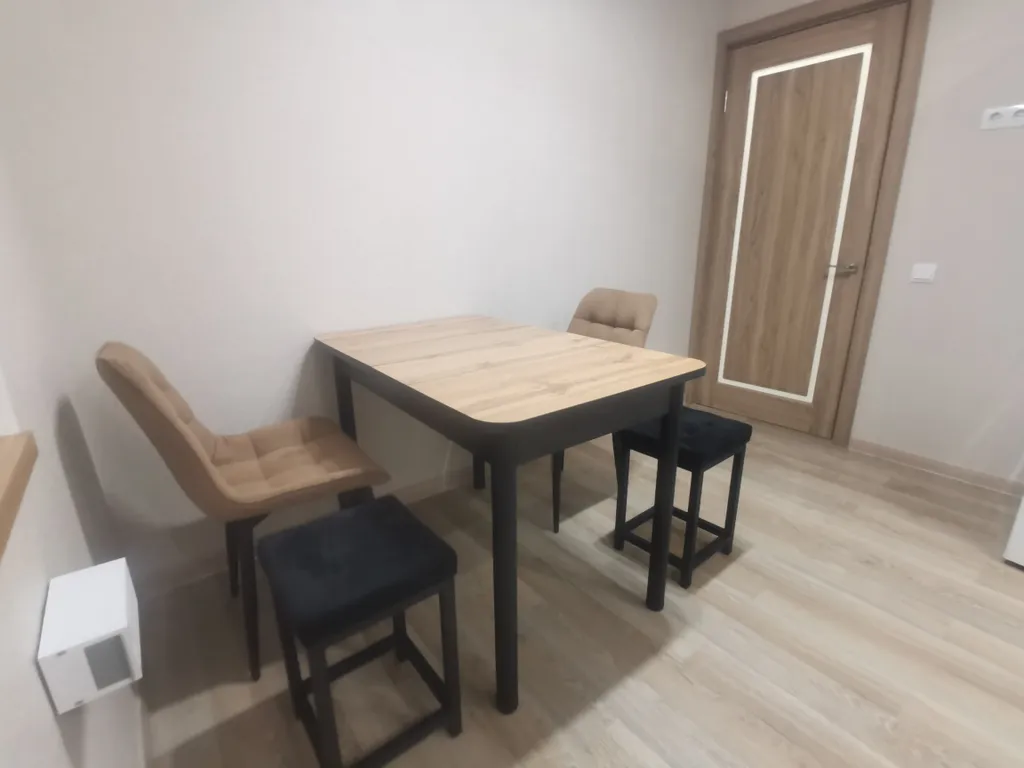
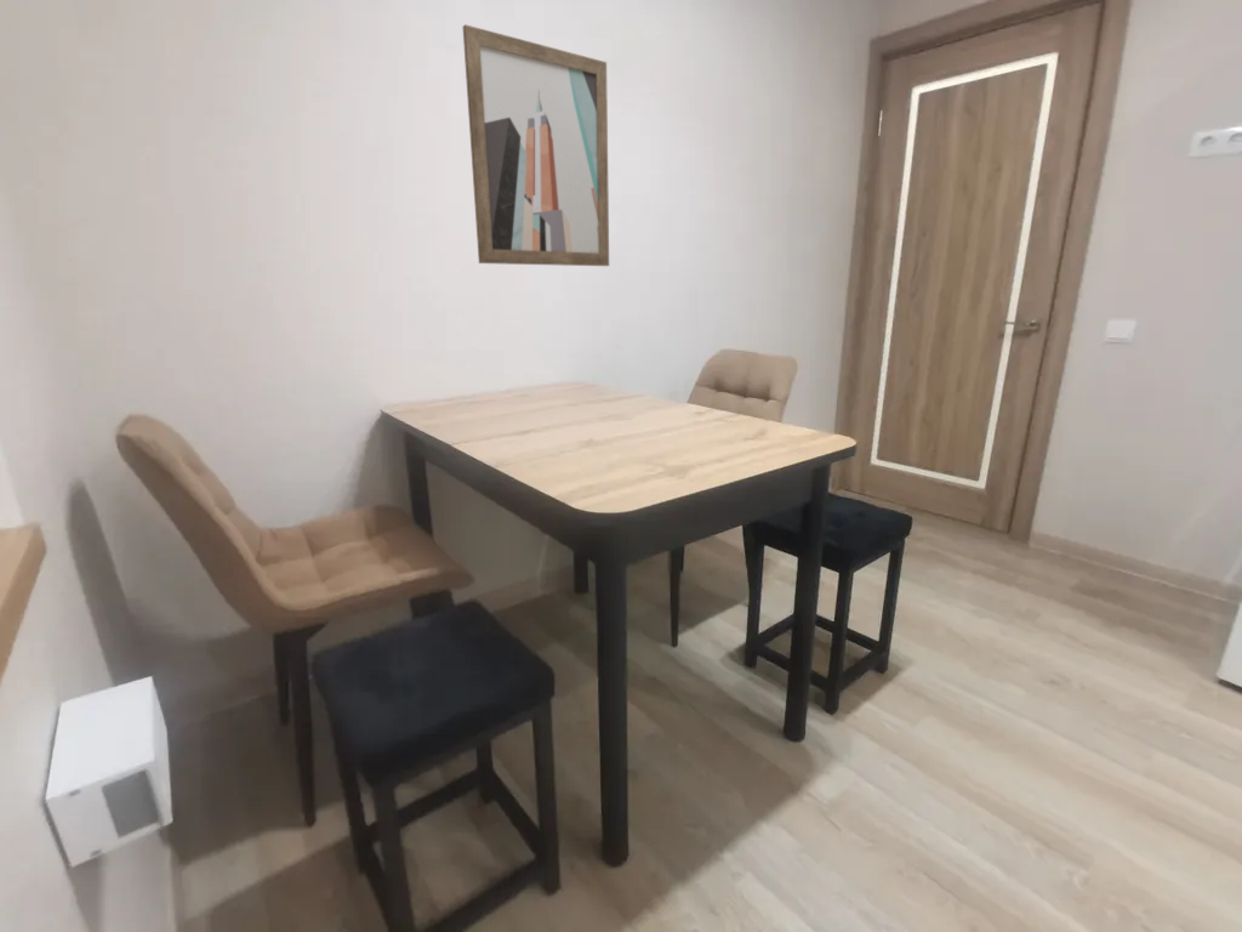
+ wall art (543, 159)
